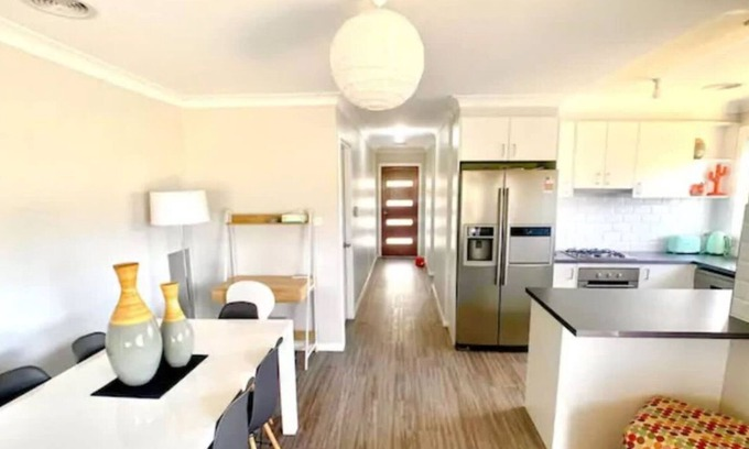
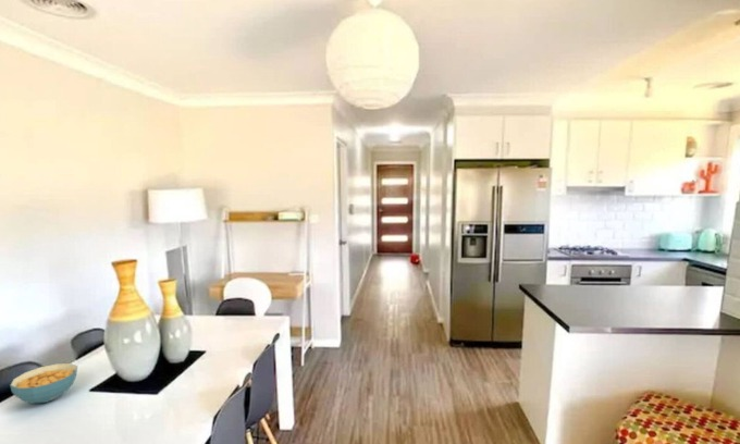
+ cereal bowl (46, 386)
